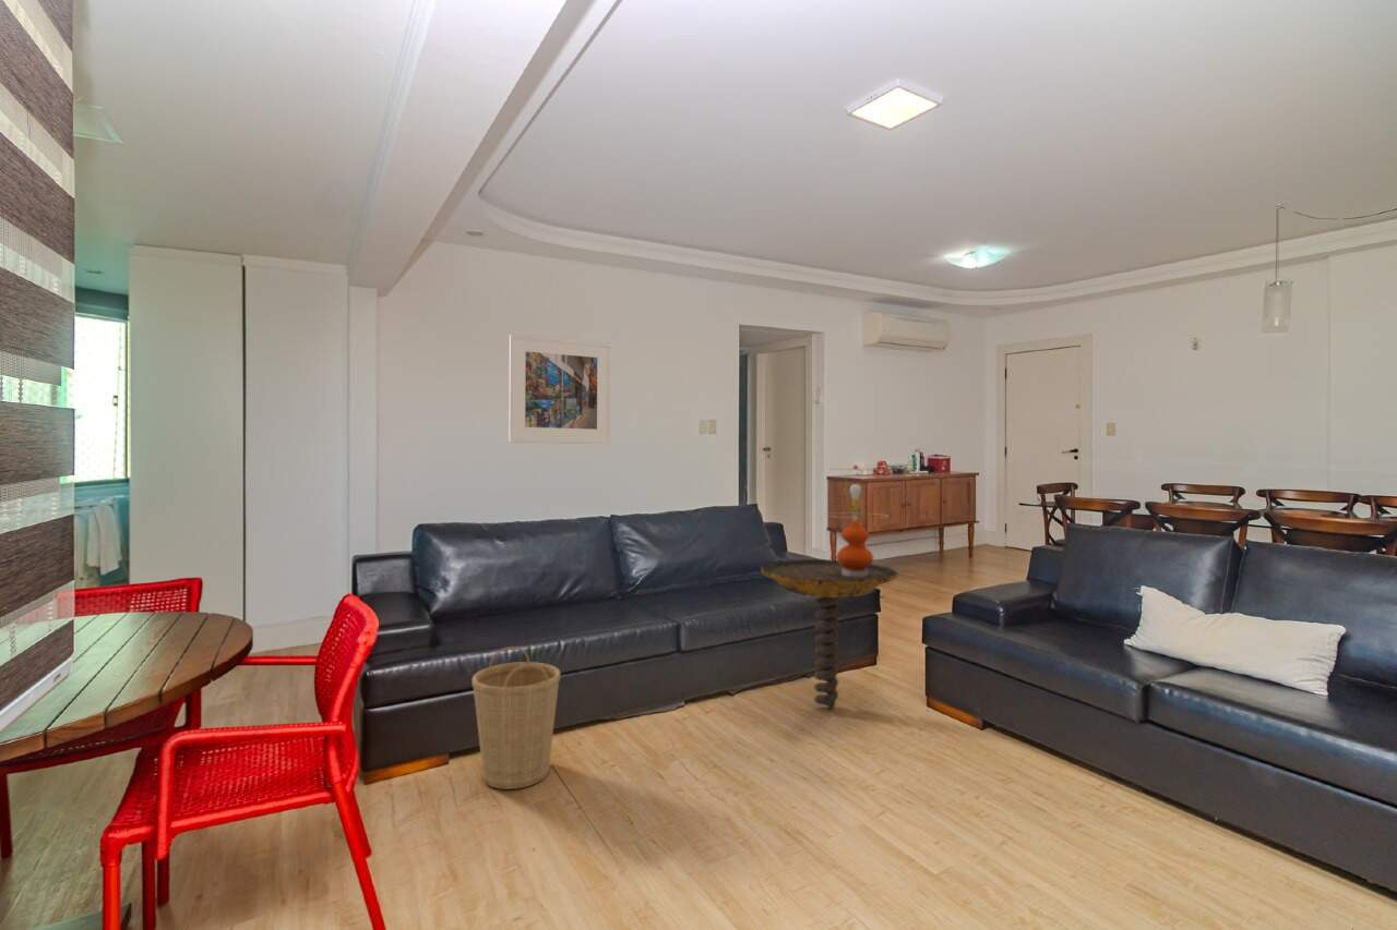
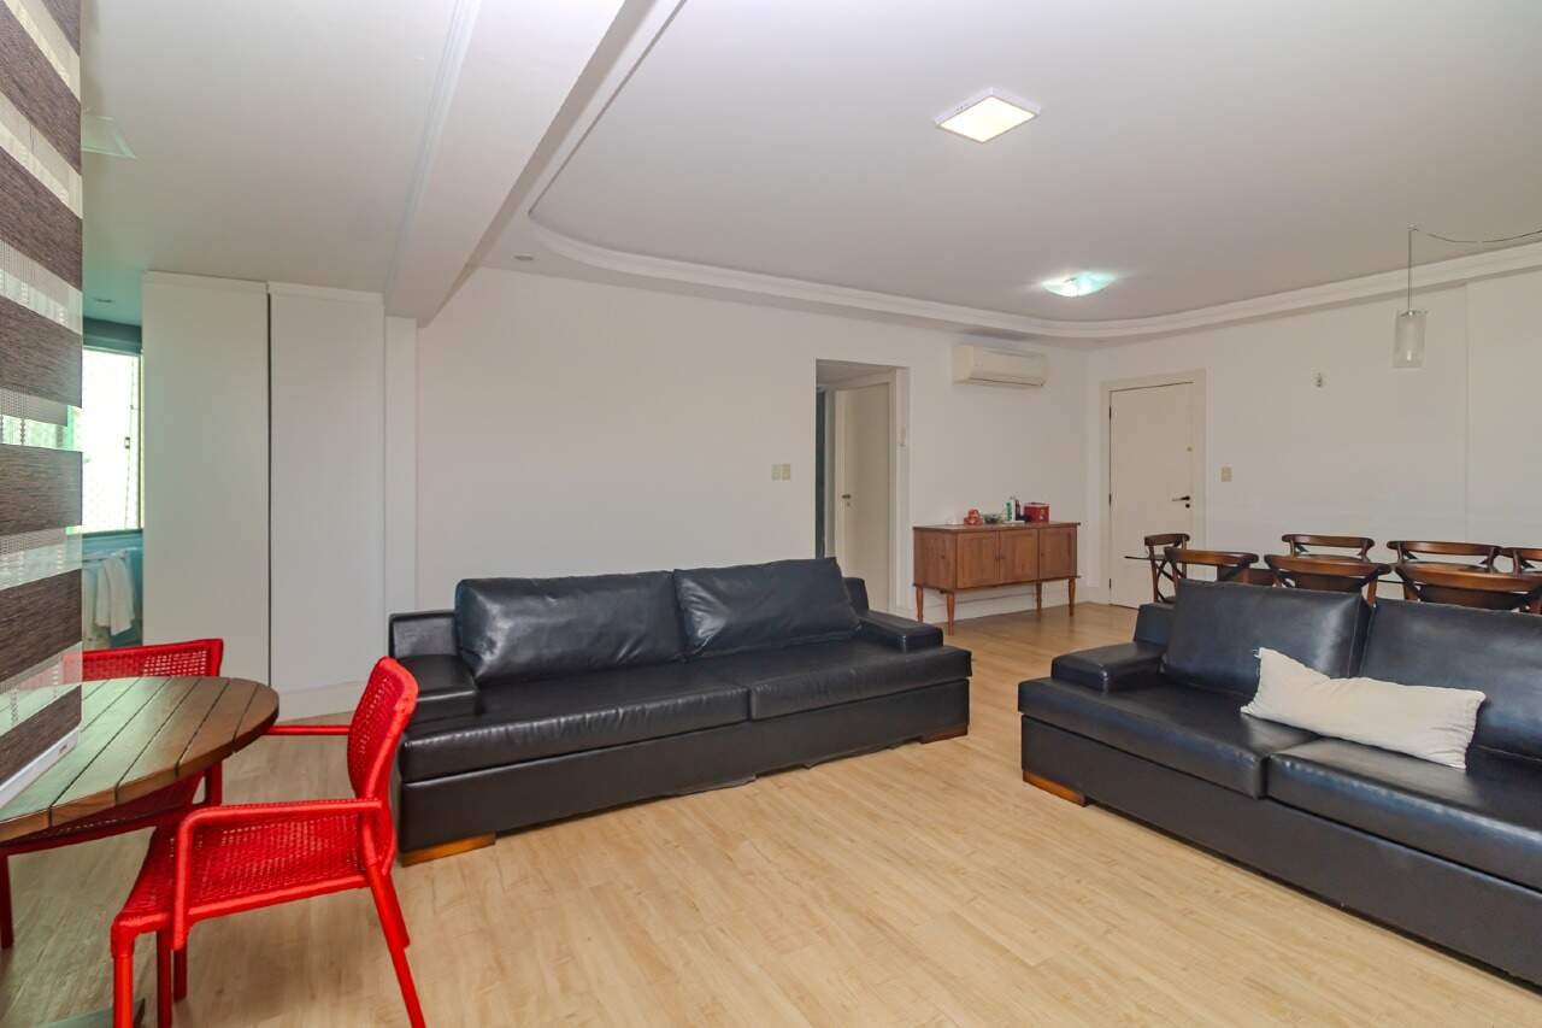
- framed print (561, 391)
- table lamp (856, 519)
- basket (516, 714)
- side table (826, 639)
